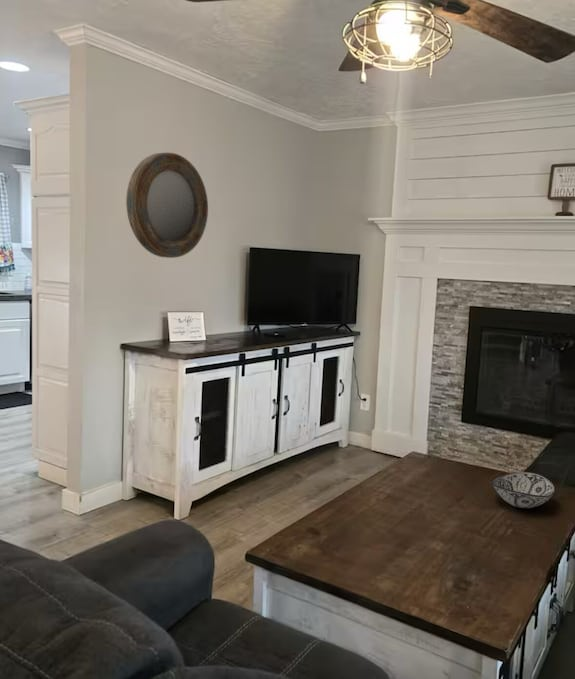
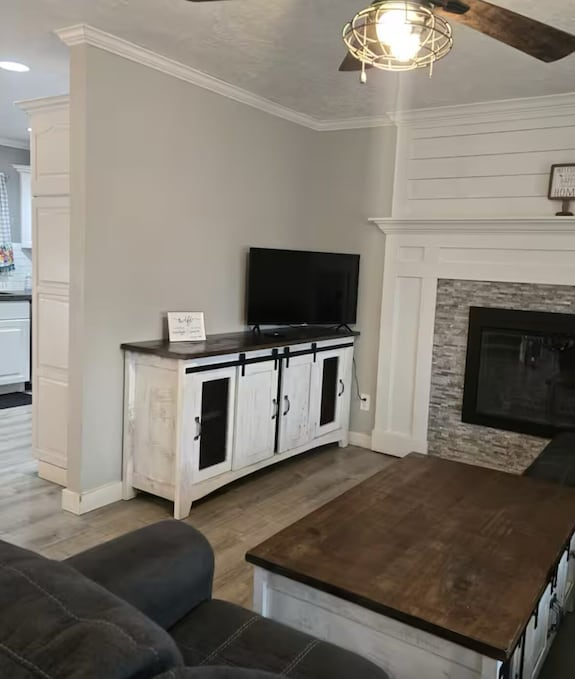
- decorative bowl (522, 492)
- home mirror (170, 206)
